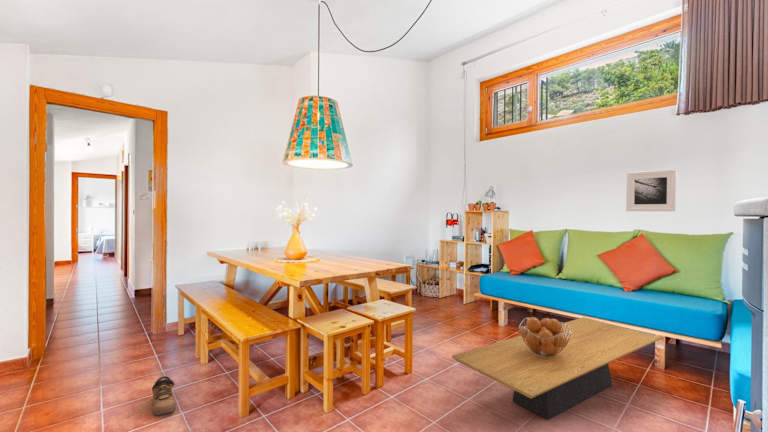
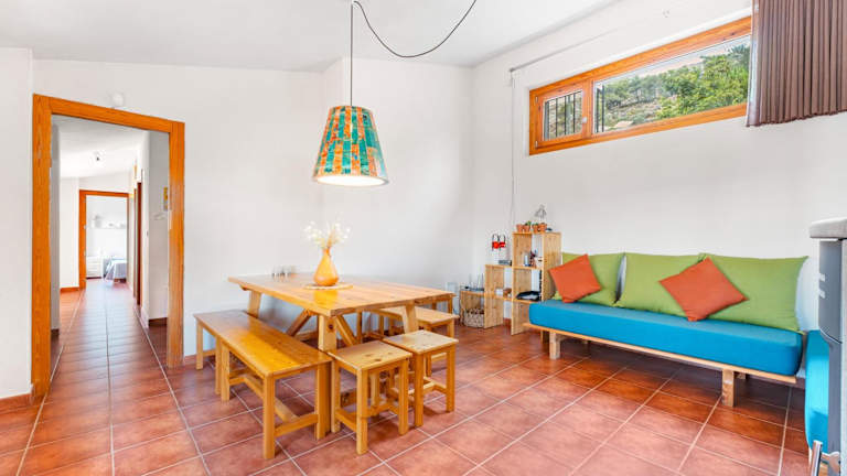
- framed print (650, 191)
- fruit basket (544, 335)
- coffee table (564, 369)
- shoe (163, 392)
